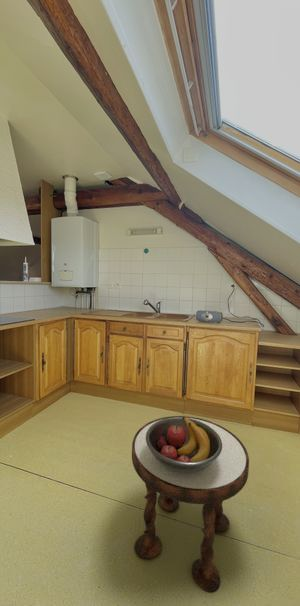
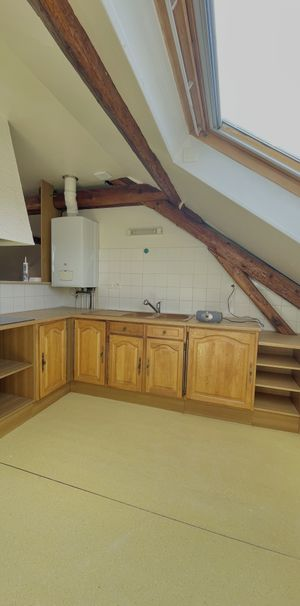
- fruit bowl (183, 444)
- side table (186, 490)
